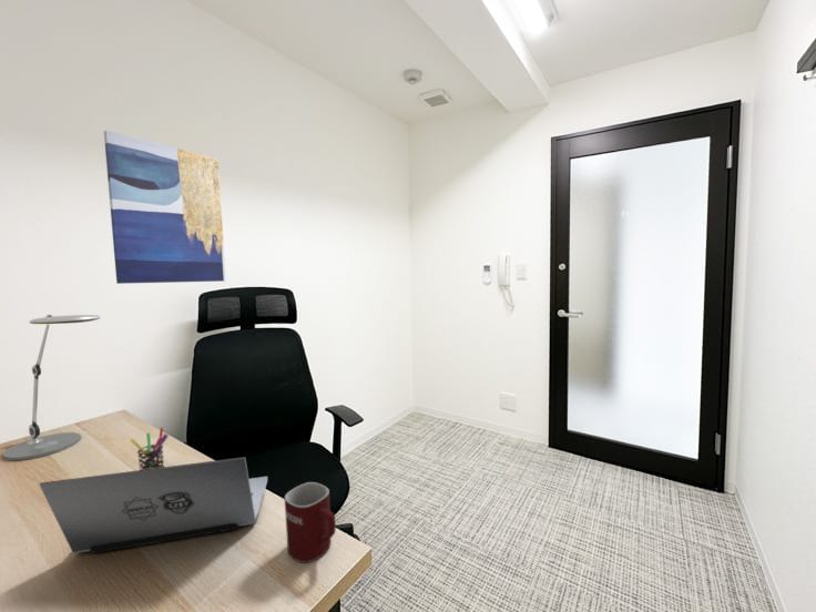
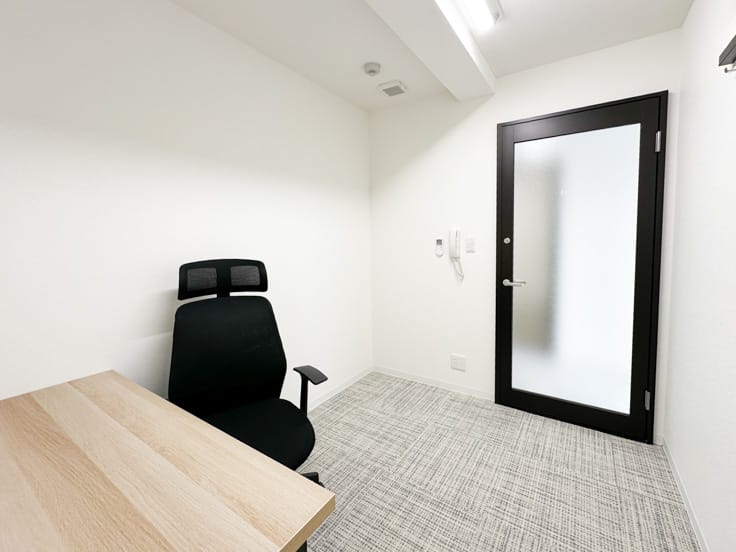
- laptop (176, 481)
- wall art (172, 215)
- desk lamp (38, 380)
- mug (314, 523)
- pen holder (152, 450)
